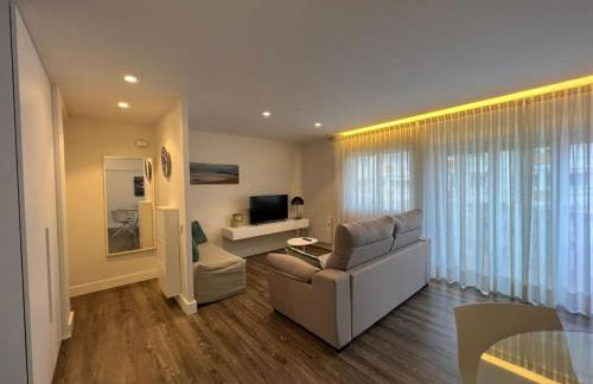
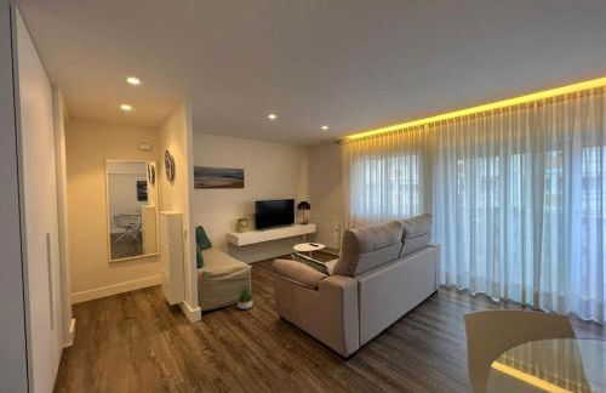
+ potted plant (245, 295)
